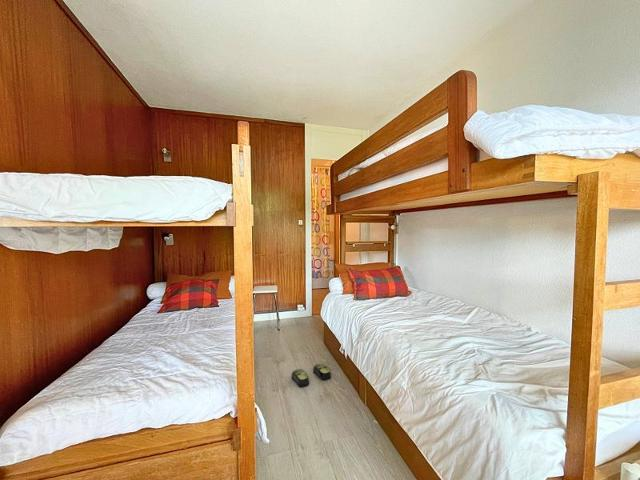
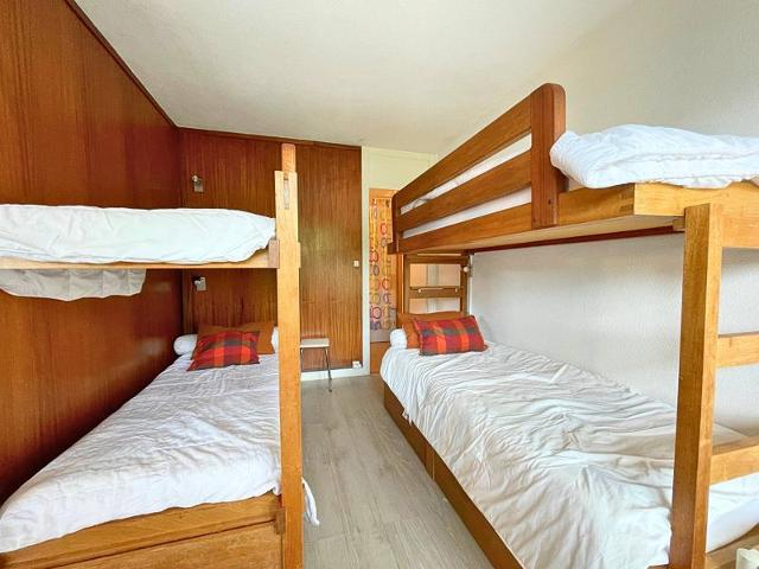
- slippers (313, 371)
